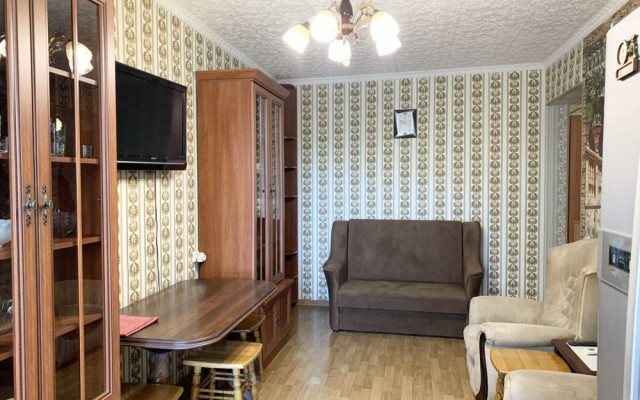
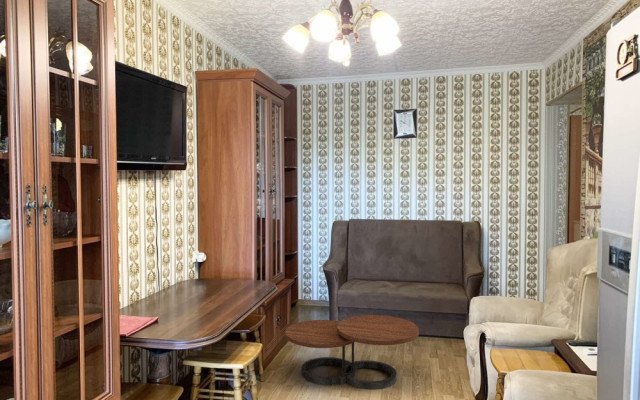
+ coffee table (352, 350)
